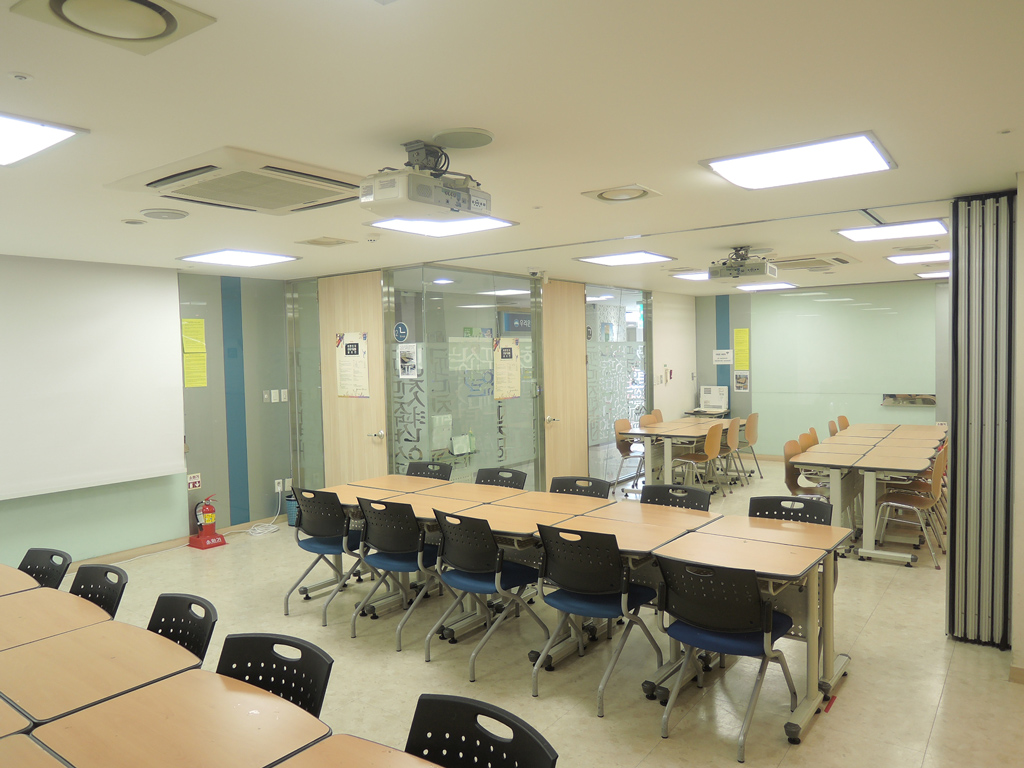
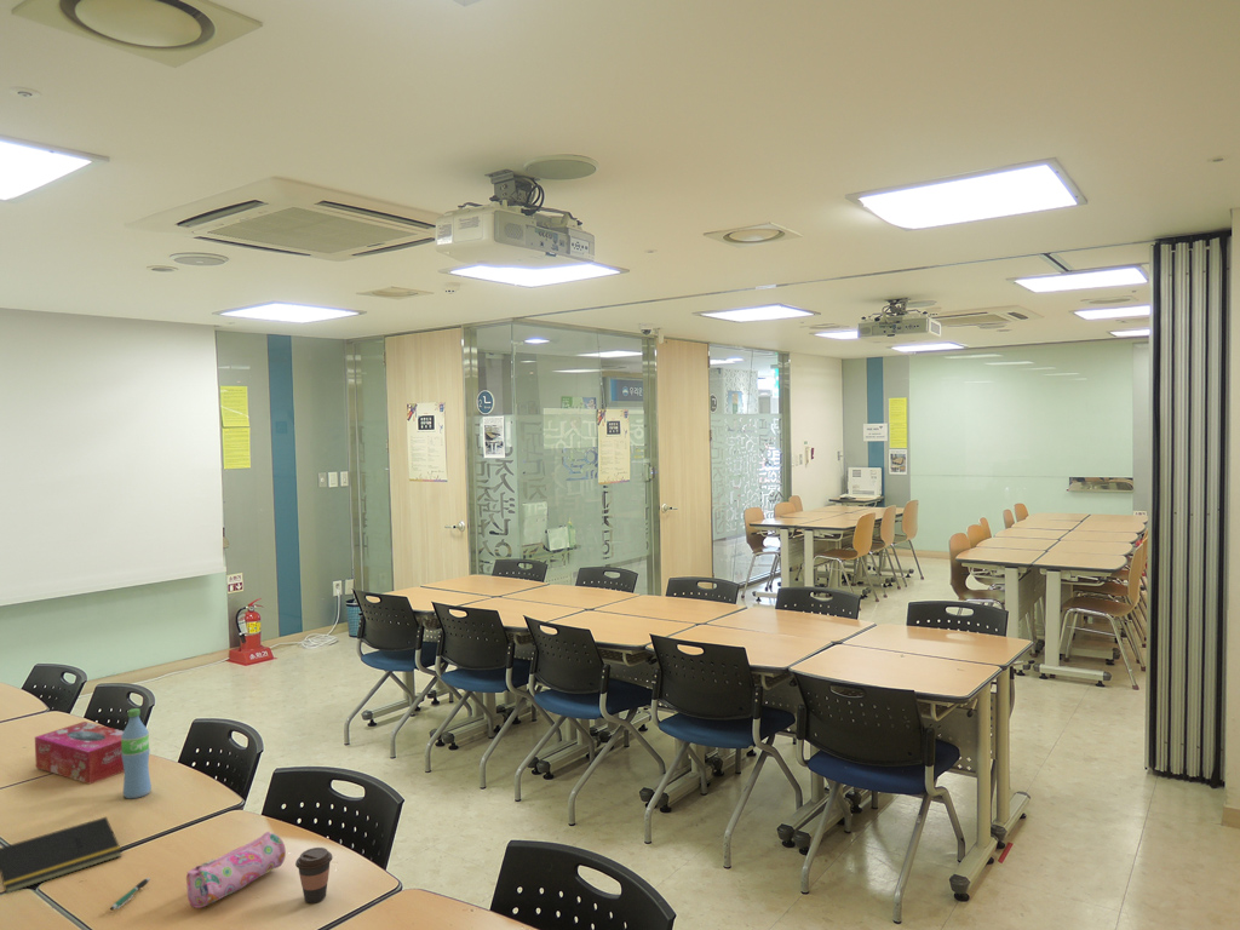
+ pencil case (235, 867)
+ water bottle (136, 752)
+ notepad (59, 852)
+ pen (131, 892)
+ tissue box (86, 751)
+ coffee cup (314, 876)
